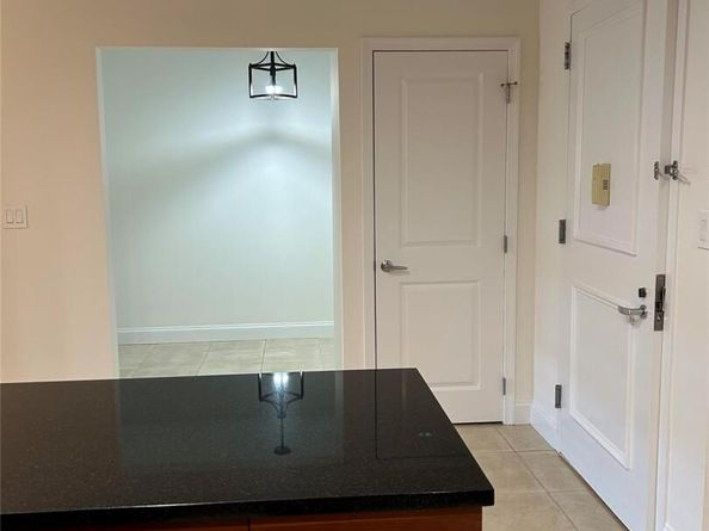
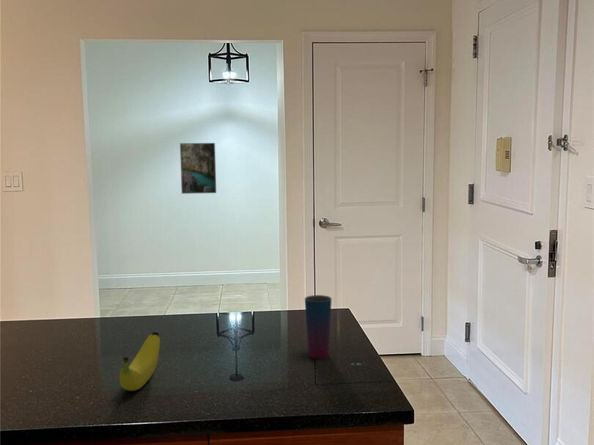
+ fruit (138, 363)
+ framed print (198, 168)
+ cup (318, 327)
